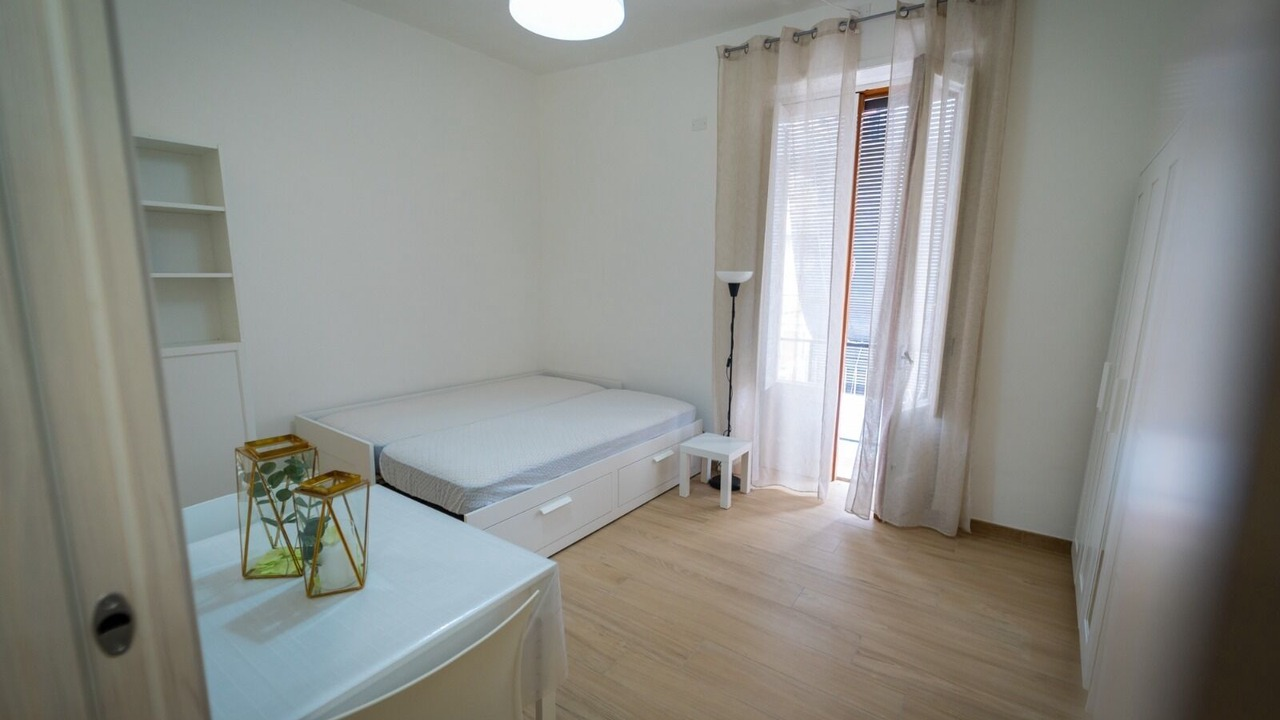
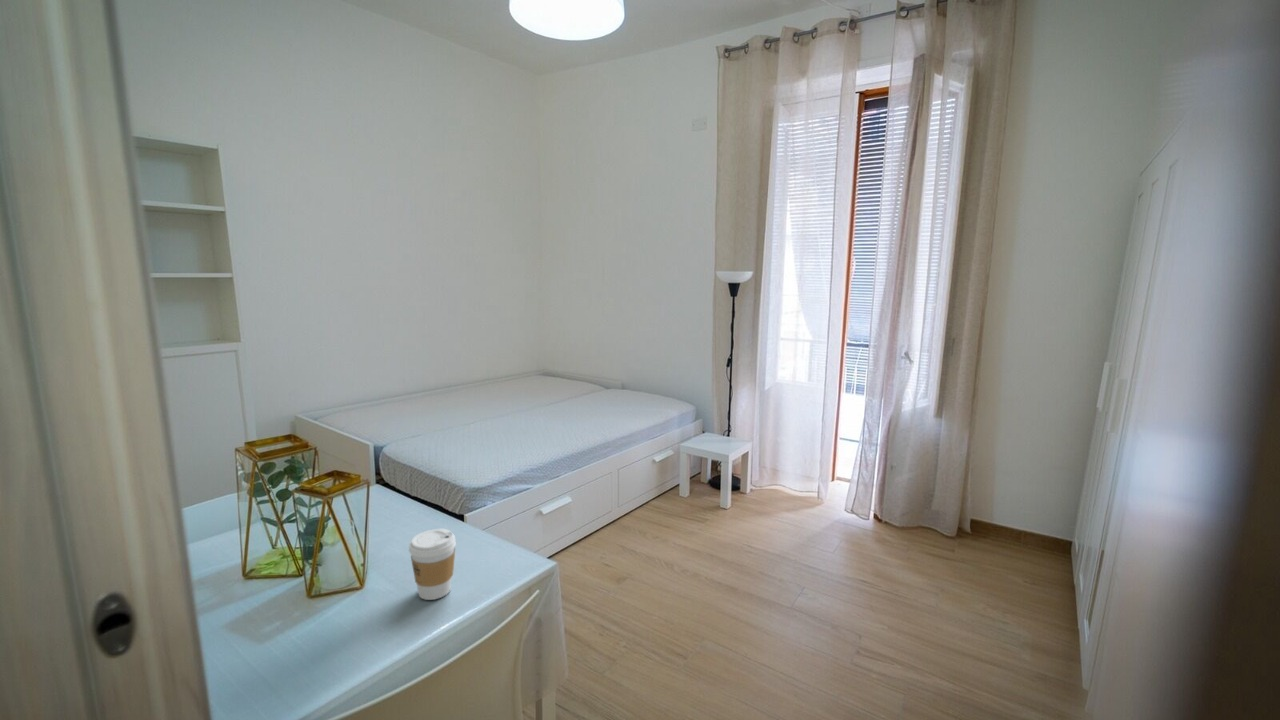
+ coffee cup (433, 563)
